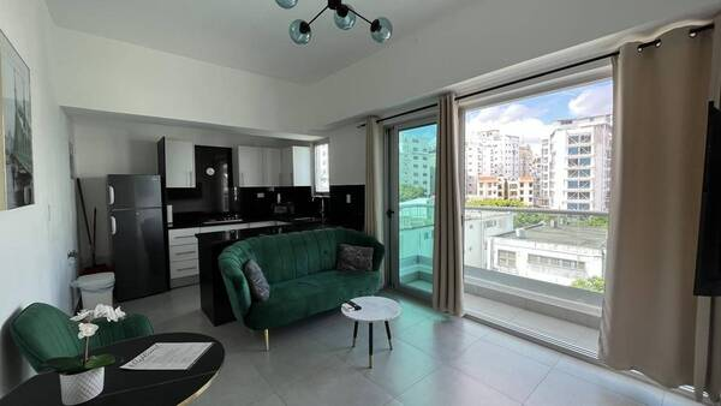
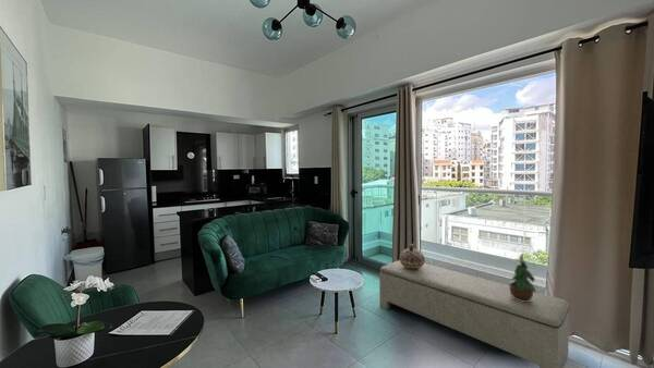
+ bench (458, 303)
+ ceramic vessel (411, 255)
+ potted plant (522, 275)
